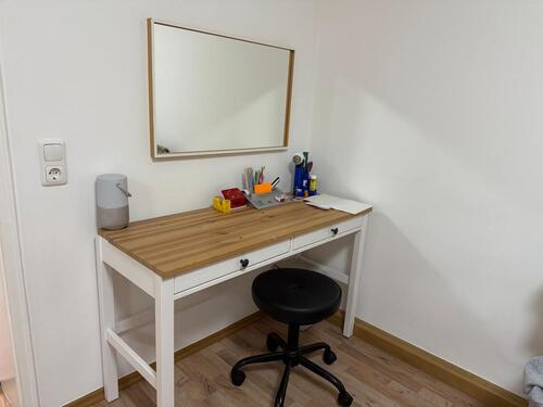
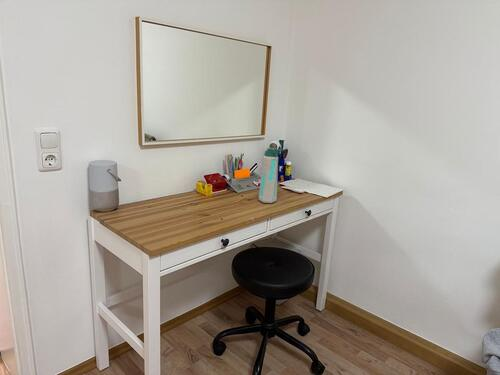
+ water bottle (270, 175)
